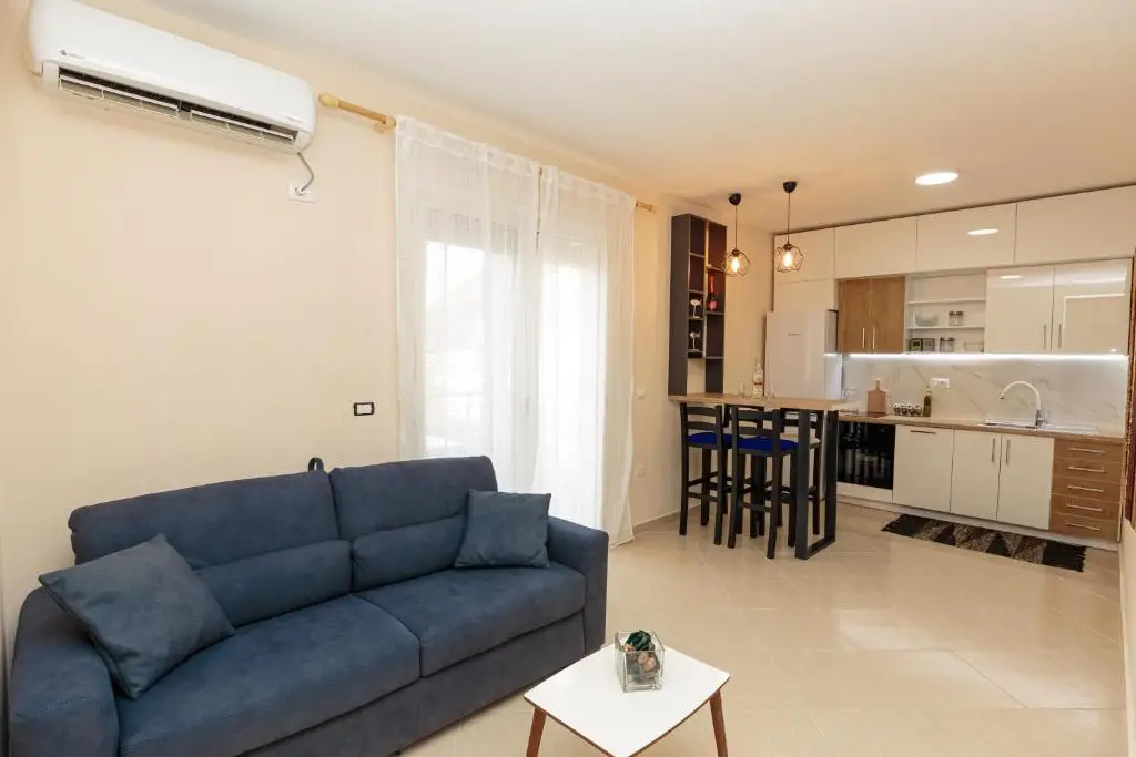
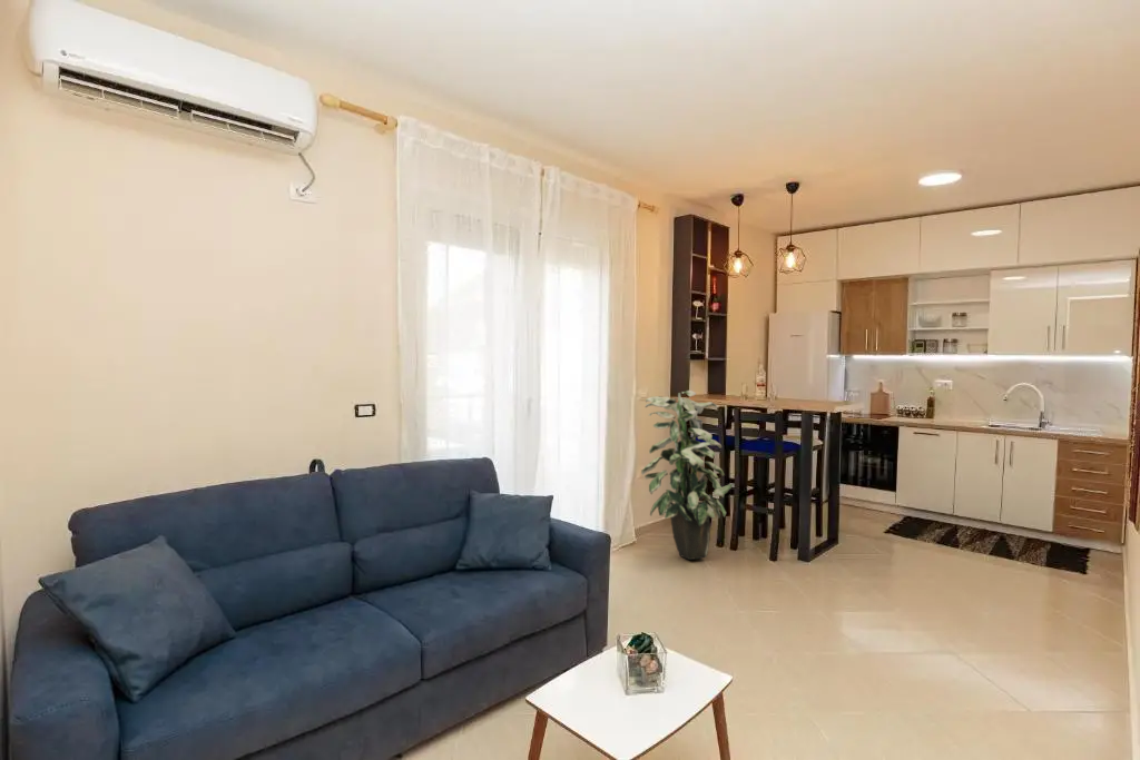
+ indoor plant (685, 473)
